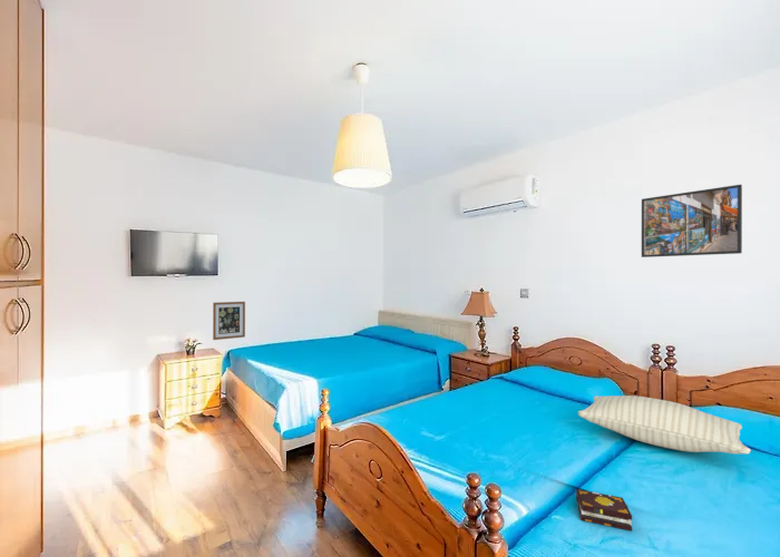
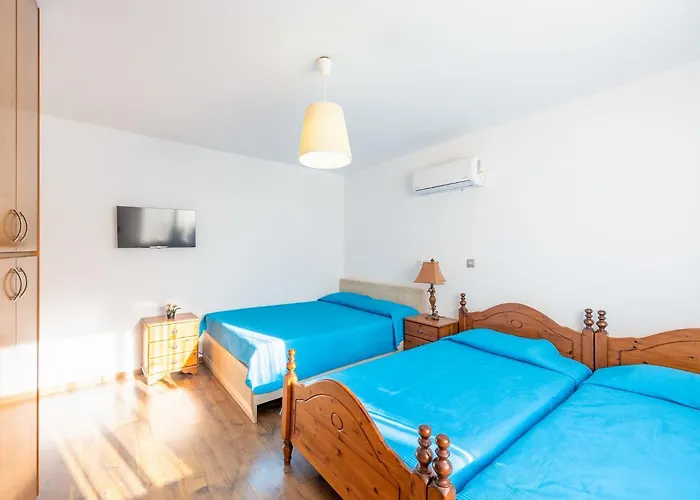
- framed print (686, 224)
- wall art (228, 320)
- pillow (656, 421)
- book (602, 507)
